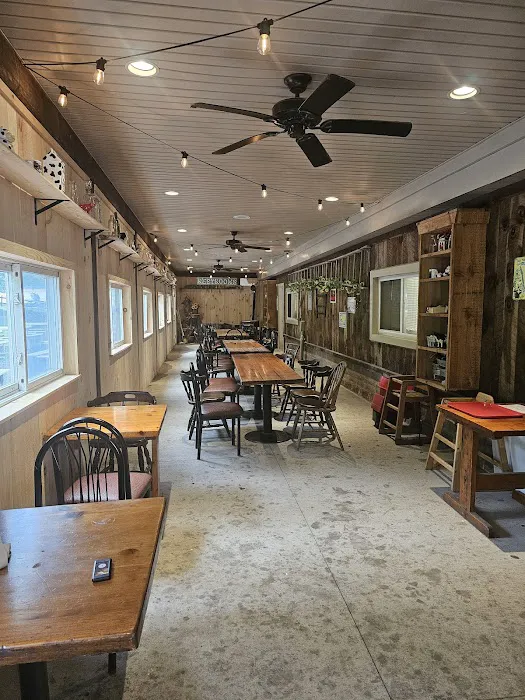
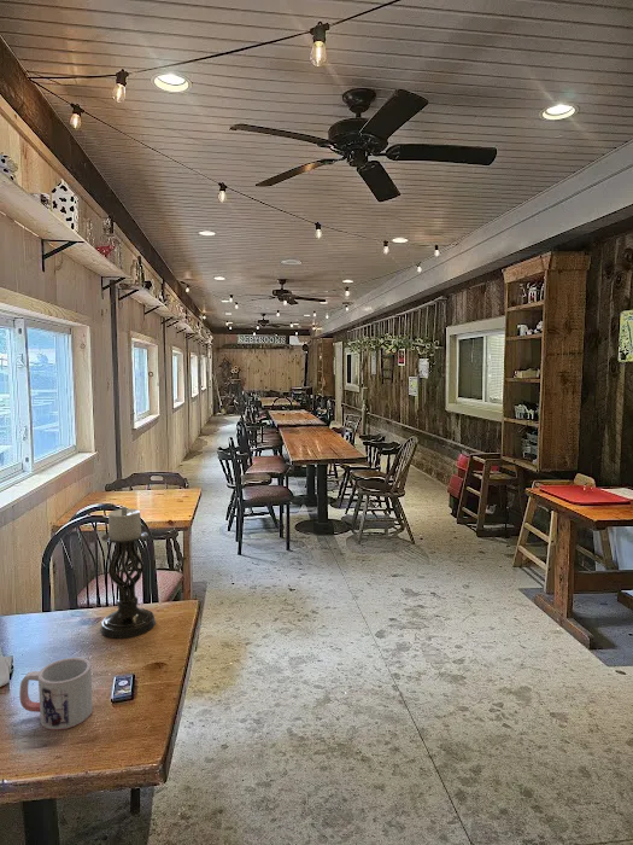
+ candle holder (125, 566)
+ mug (55, 692)
